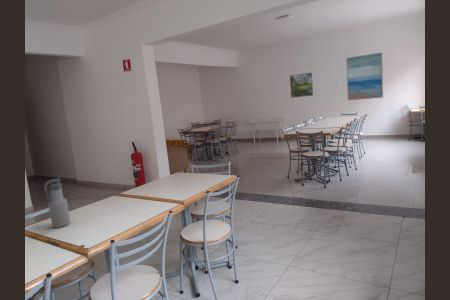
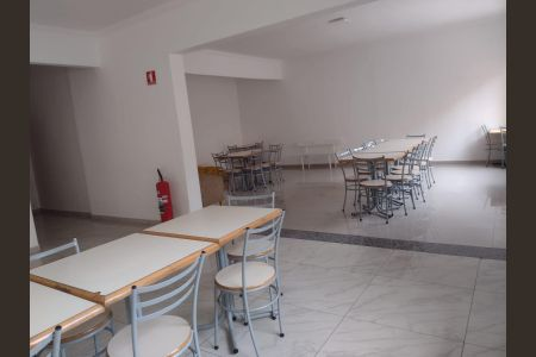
- wall art (364, 77)
- water bottle (57, 202)
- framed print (301, 85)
